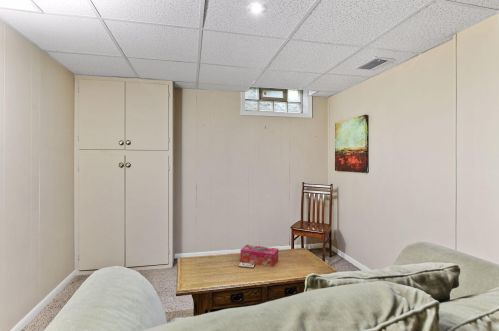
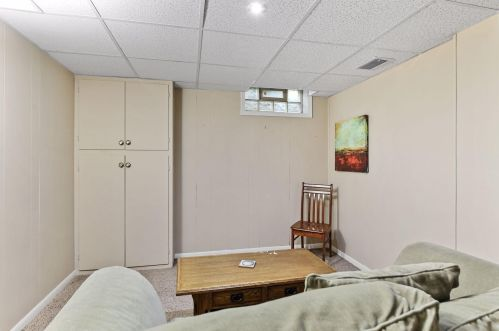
- tissue box (259, 255)
